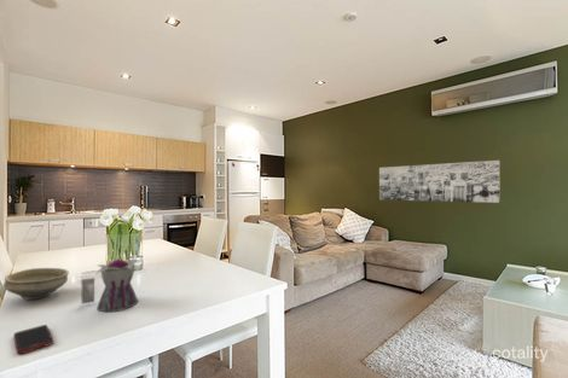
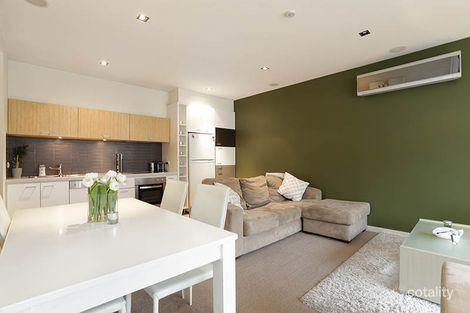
- cell phone (33, 338)
- teapot (112, 281)
- wall art (431, 182)
- bowl (37, 284)
